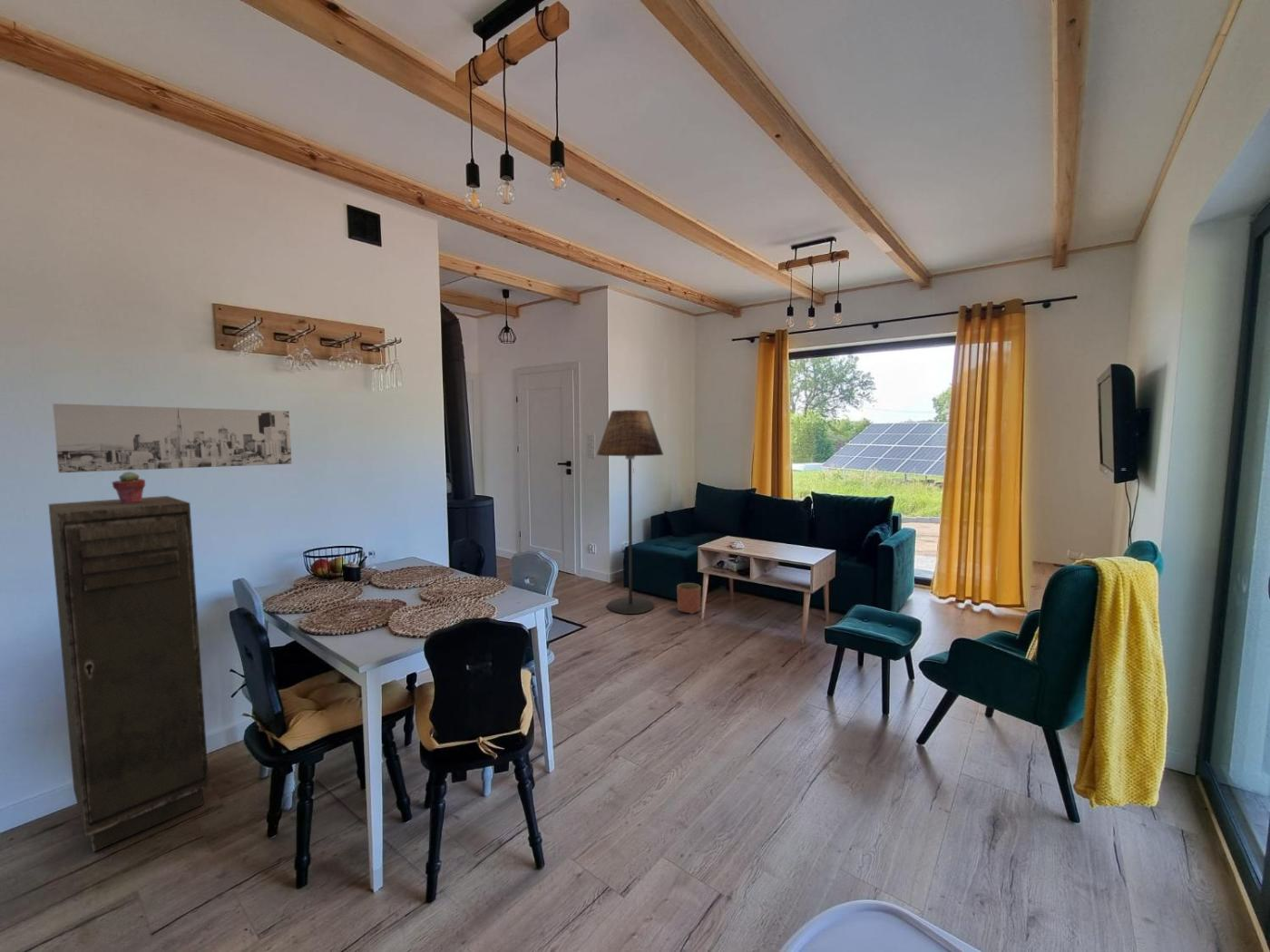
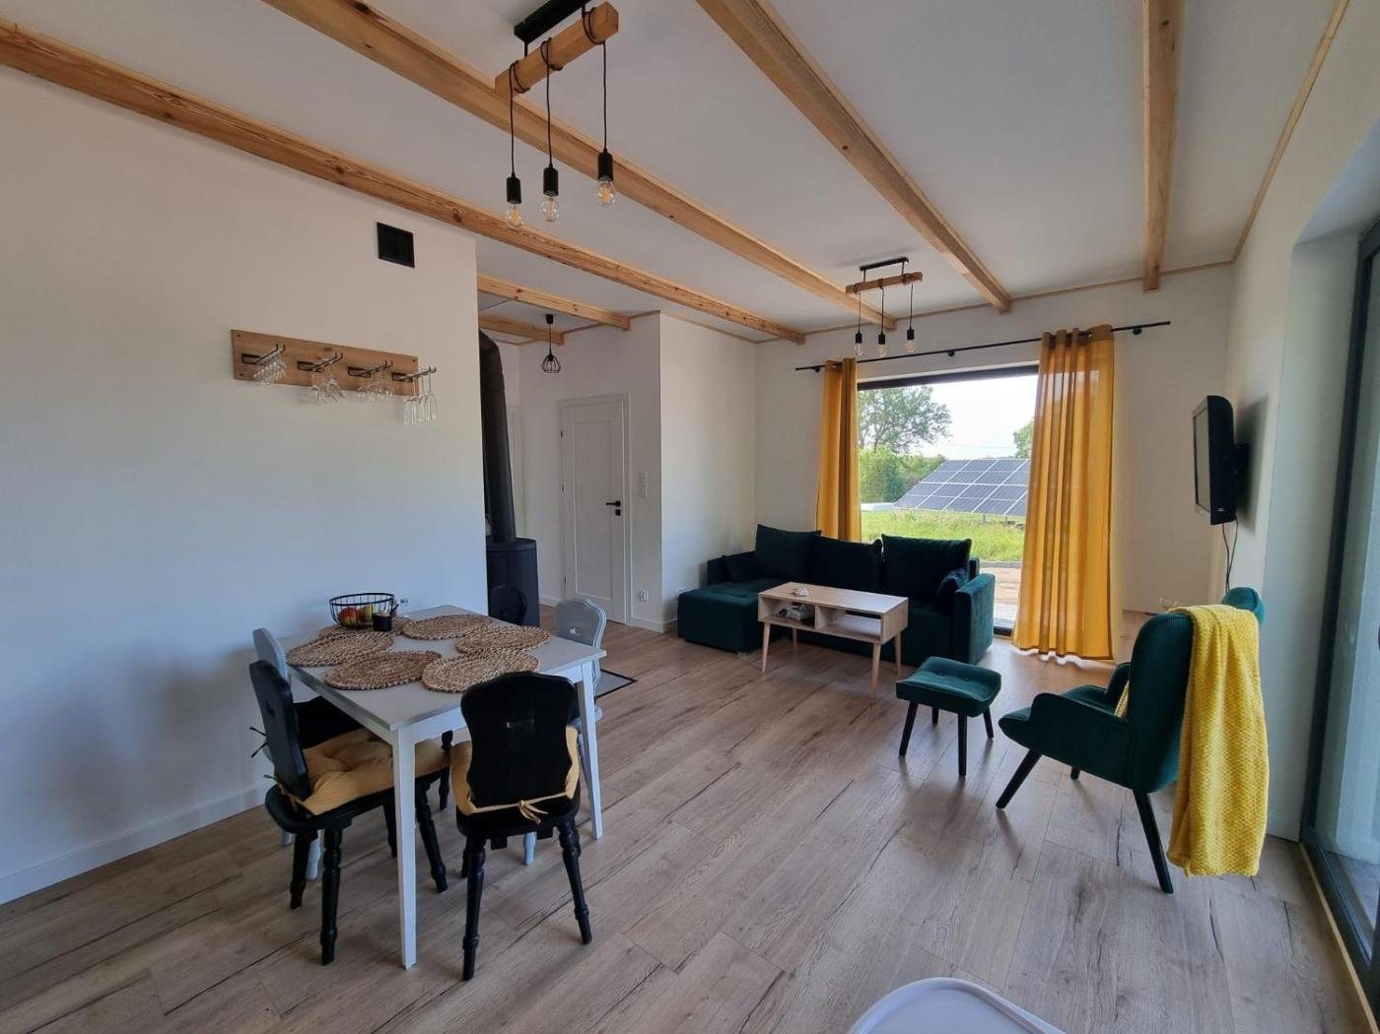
- wall art (188, 437)
- planter (689, 597)
- potted succulent (129, 486)
- storage cabinet (132, 658)
- floor lamp (630, 510)
